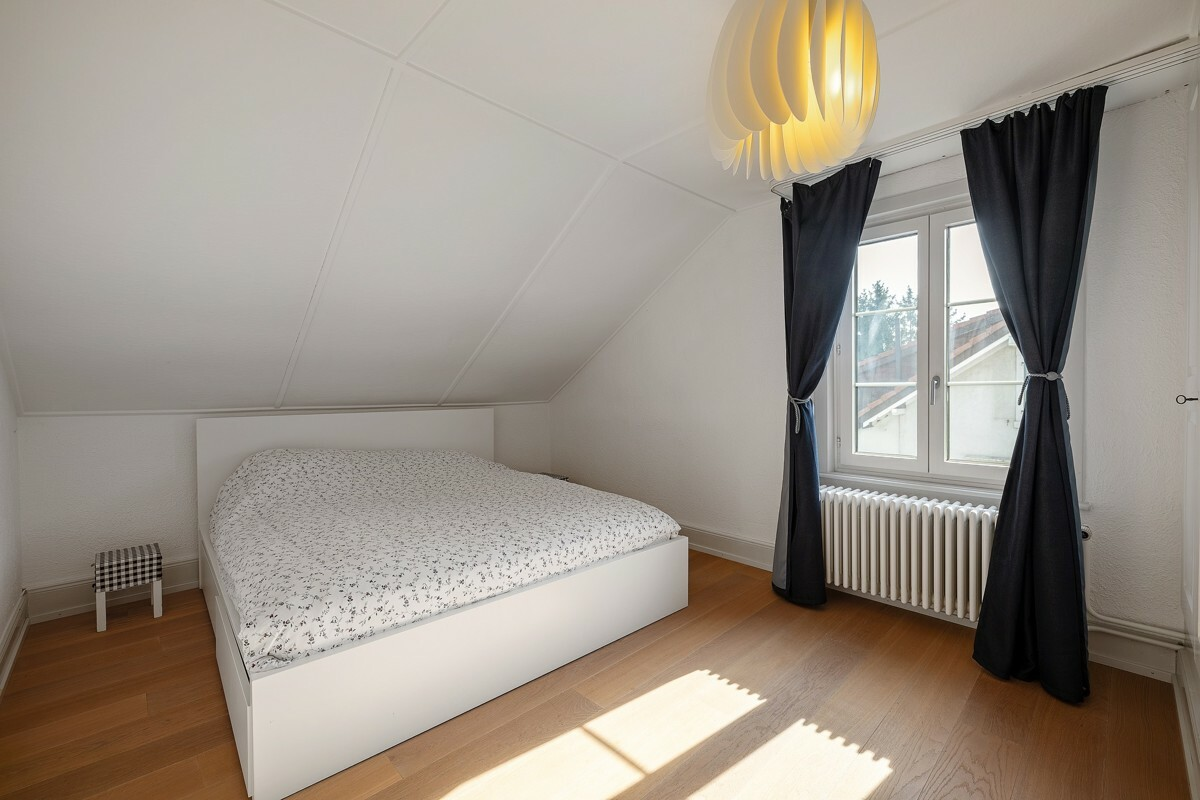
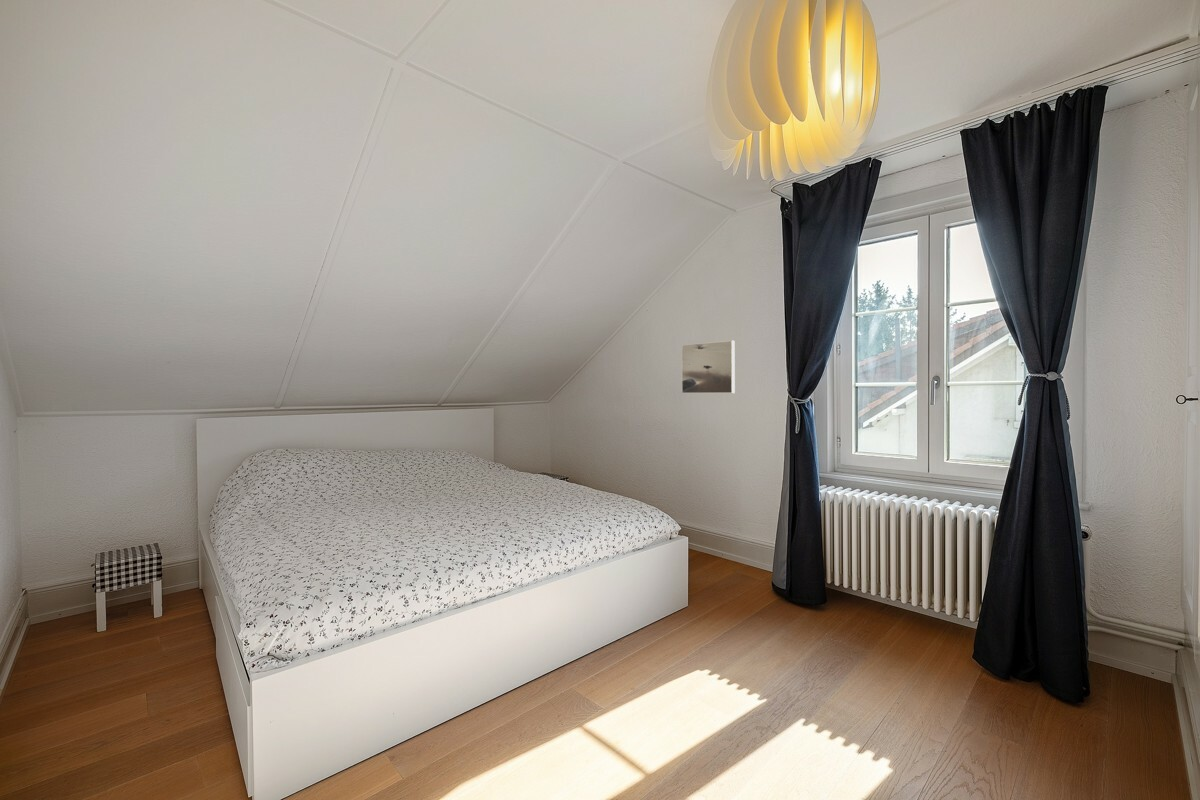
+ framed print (707, 368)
